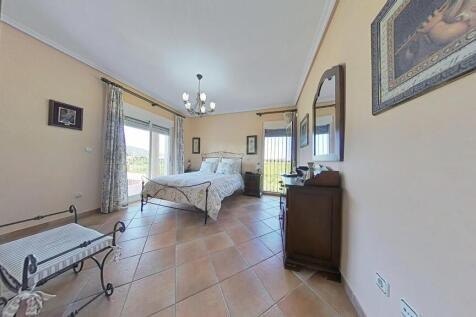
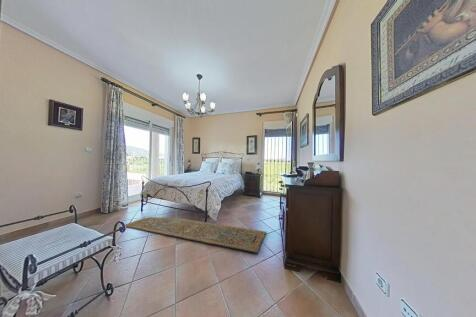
+ rug (192, 228)
